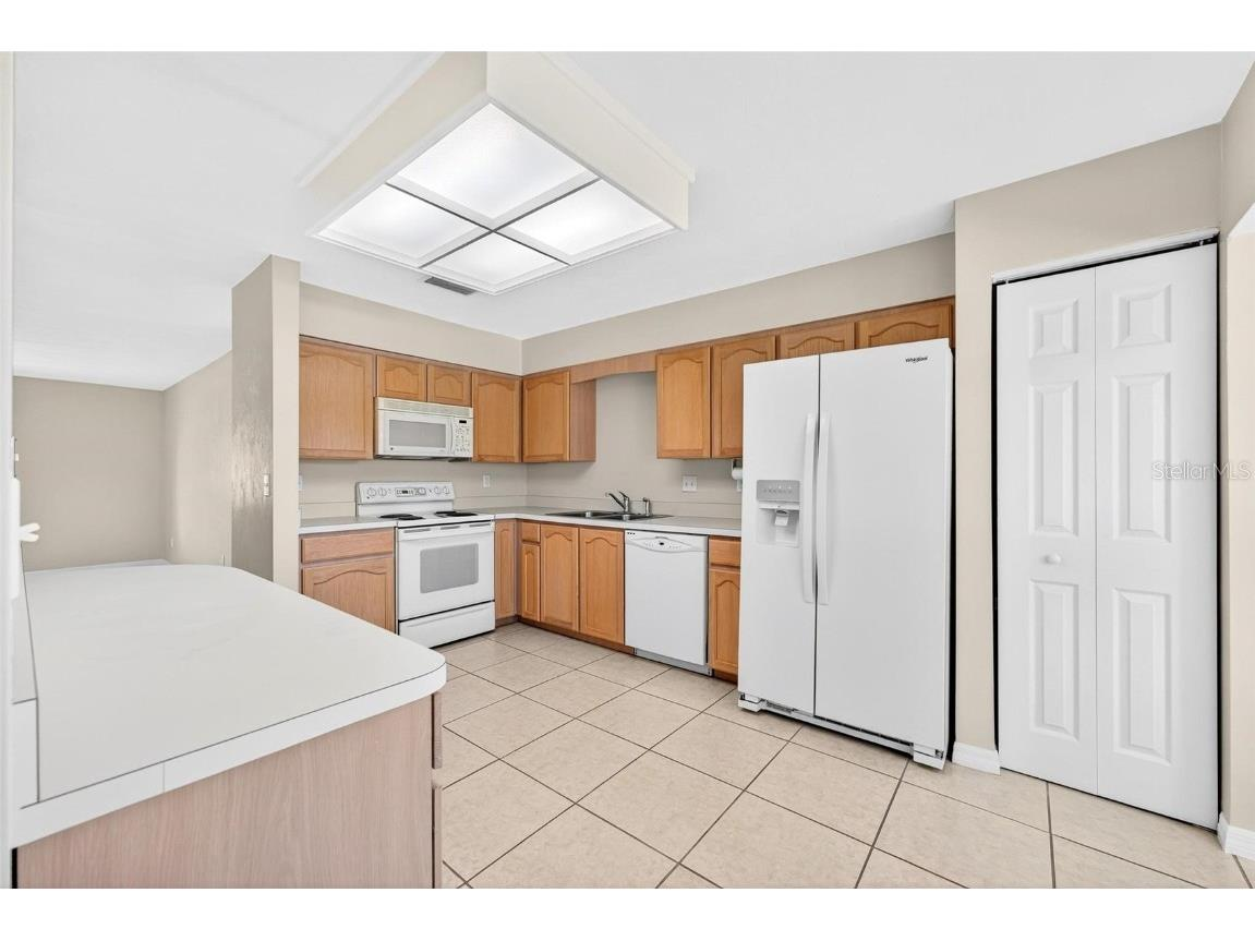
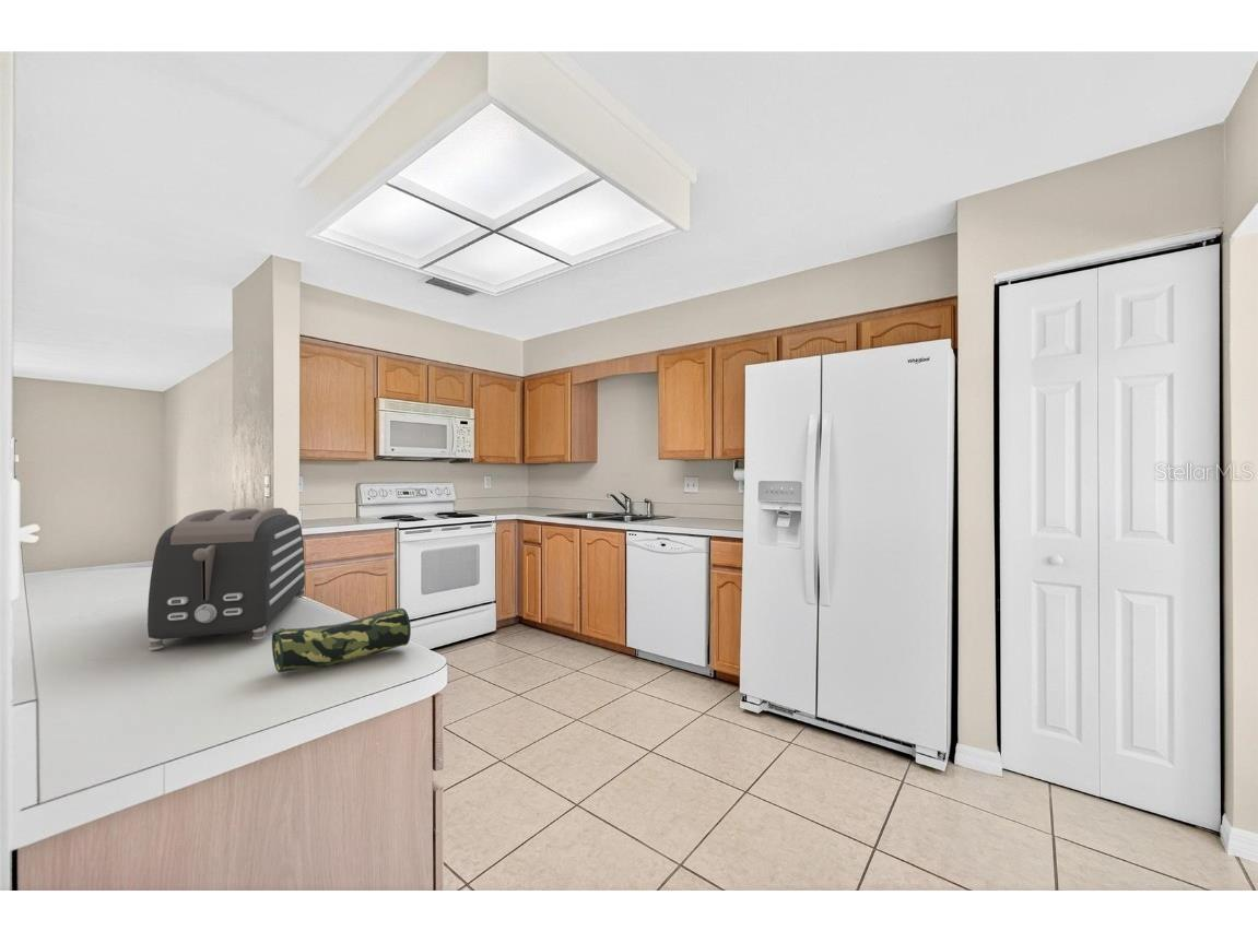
+ pencil case (341, 639)
+ toaster (236, 565)
